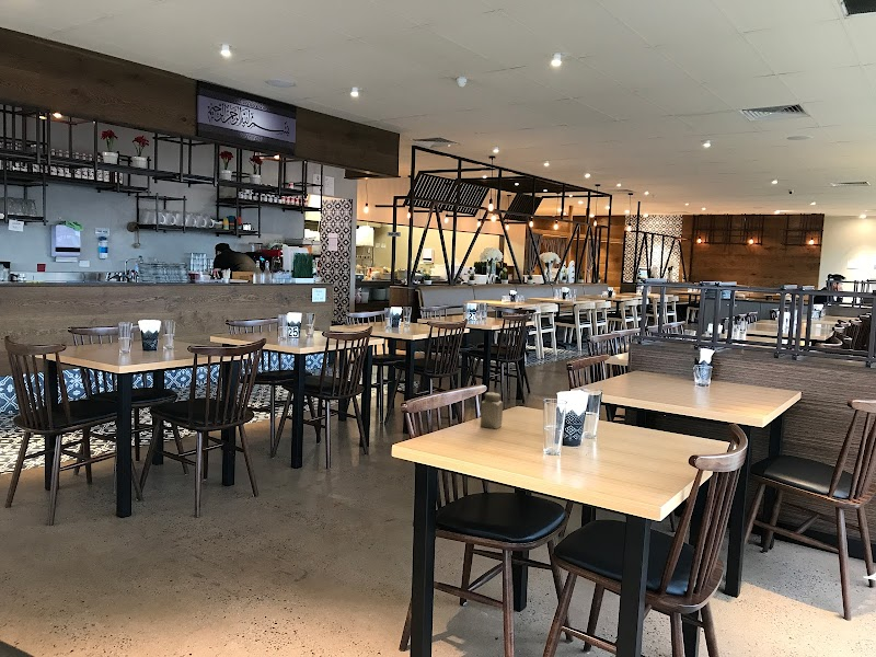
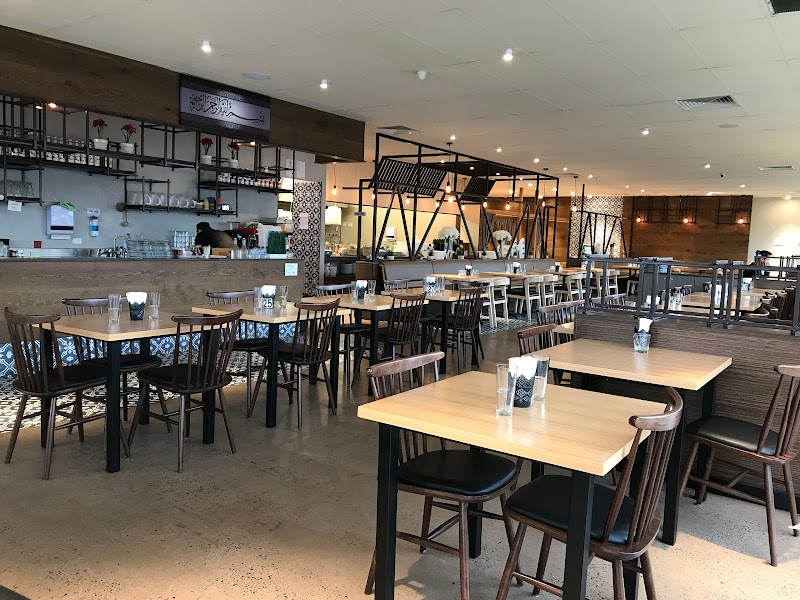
- salt shaker (492, 410)
